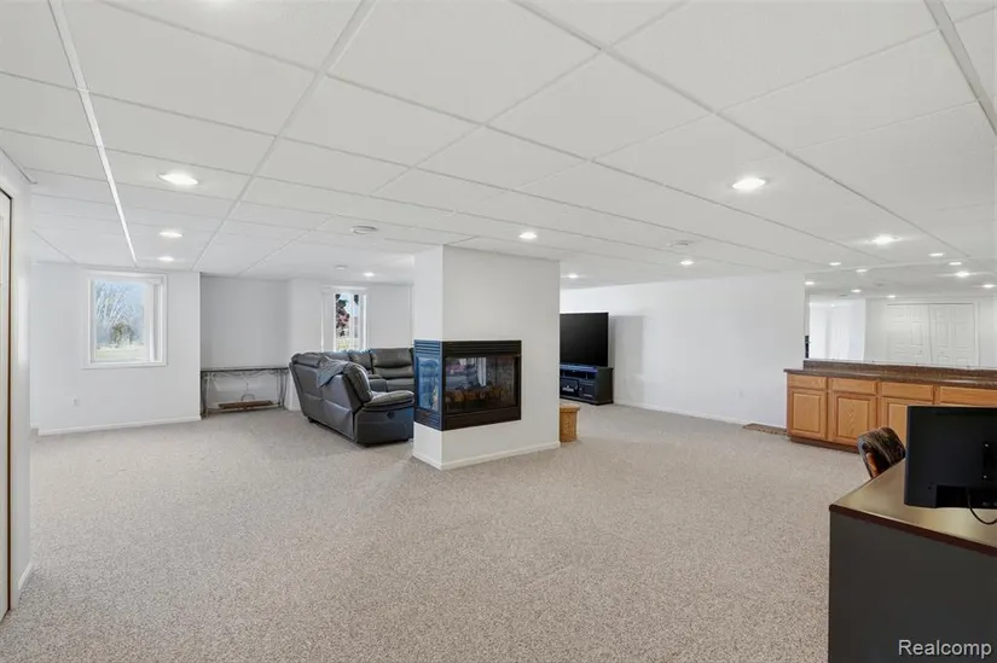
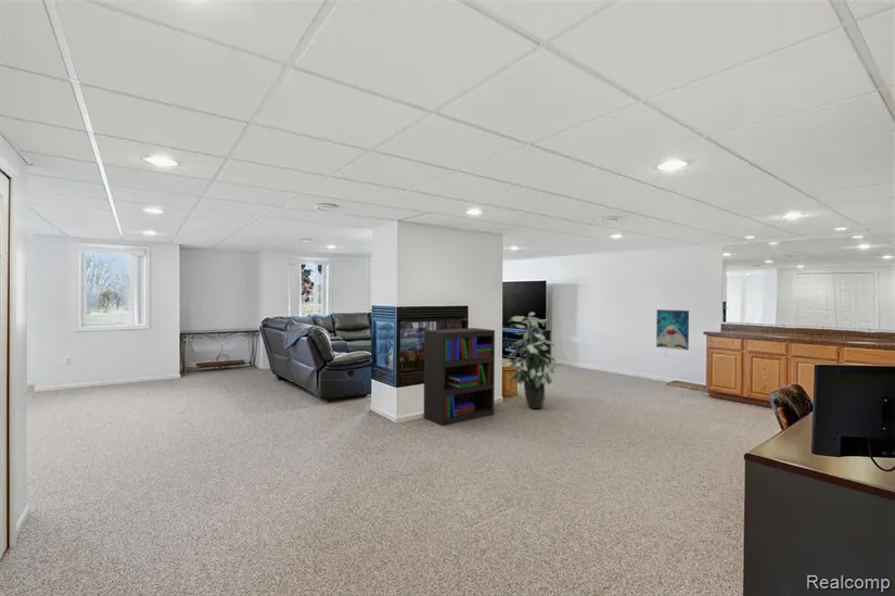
+ bookshelf (459, 372)
+ wall art (672, 329)
+ indoor plant (530, 359)
